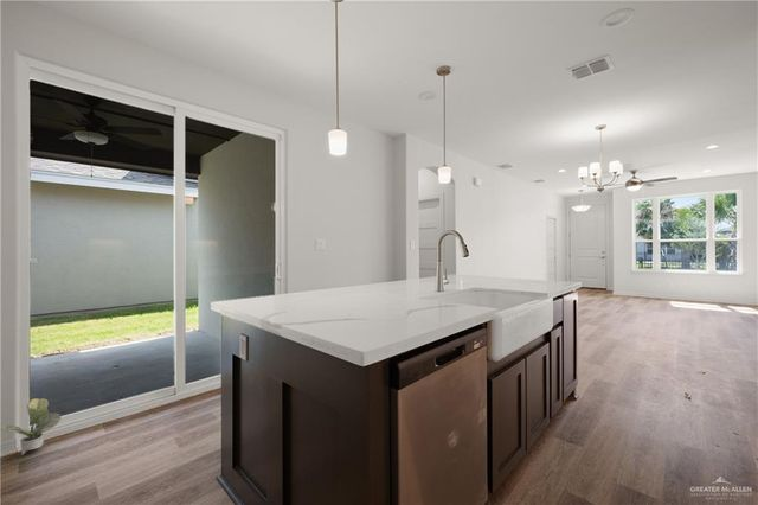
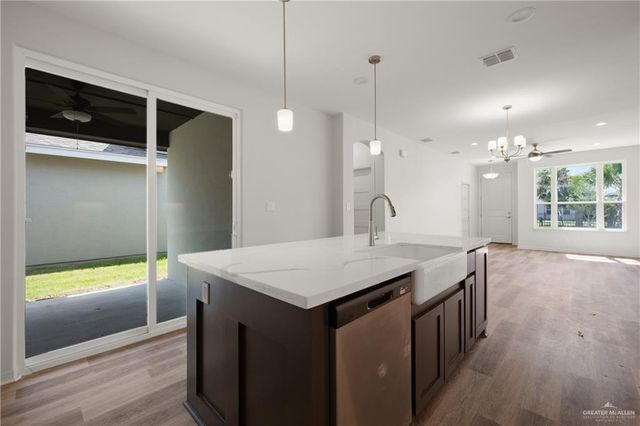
- potted plant (32, 428)
